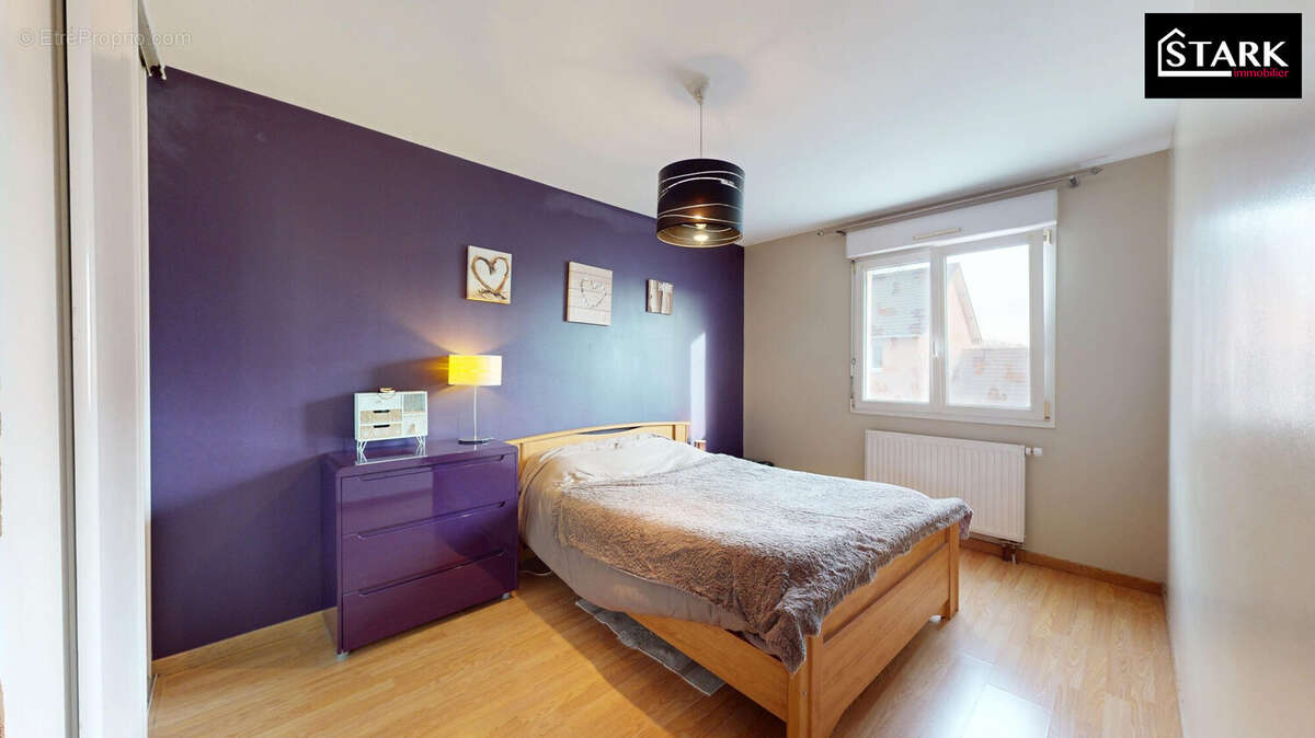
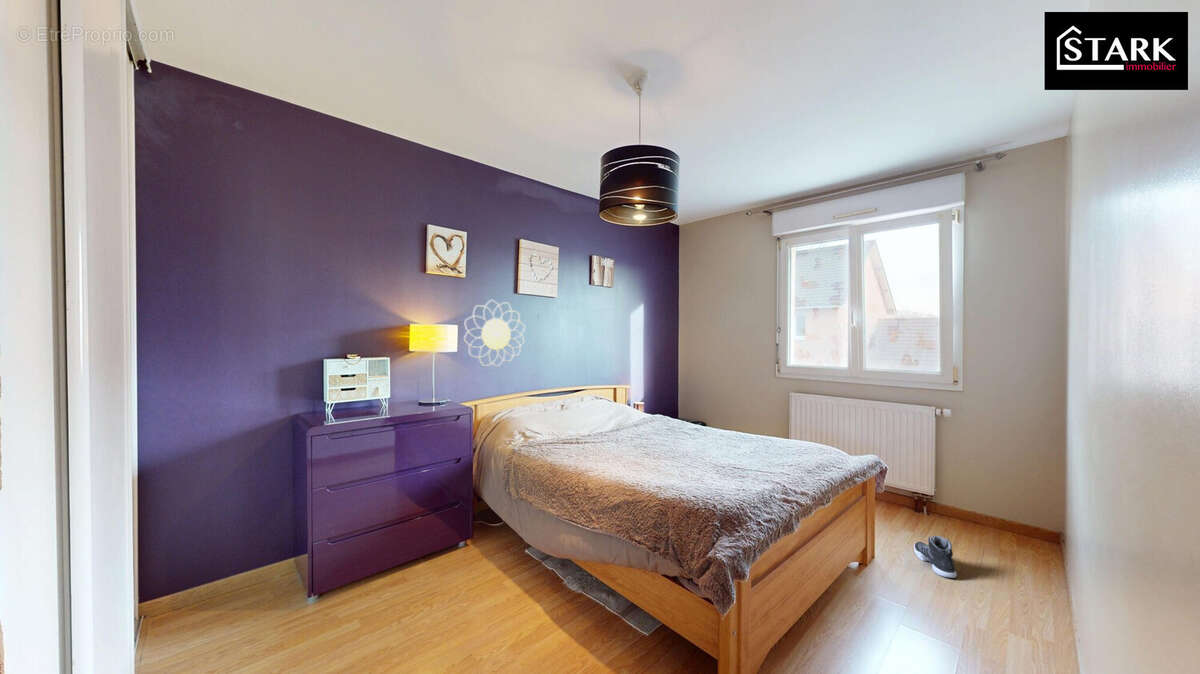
+ decorative wall piece (495, 333)
+ sneaker (934, 548)
